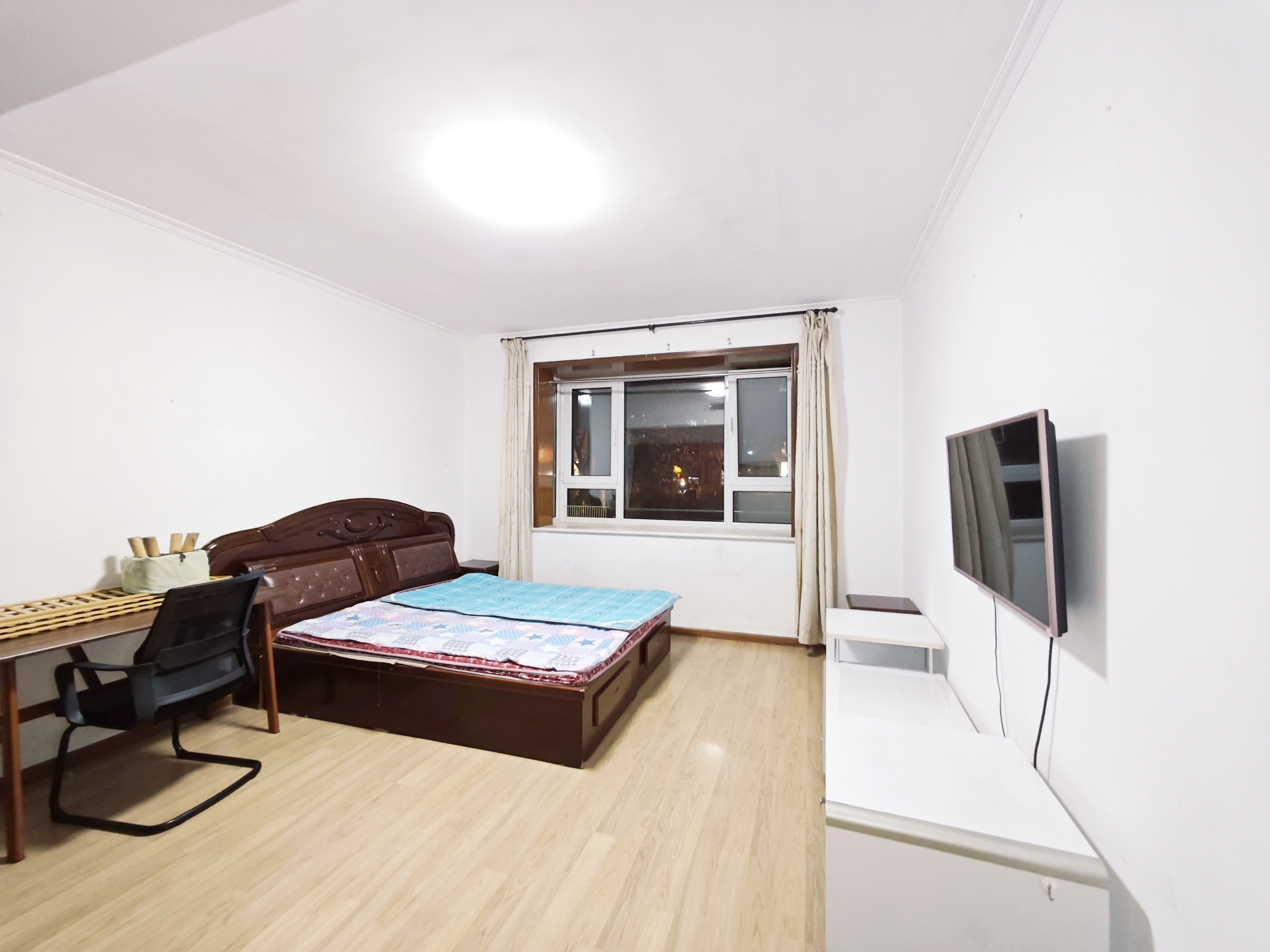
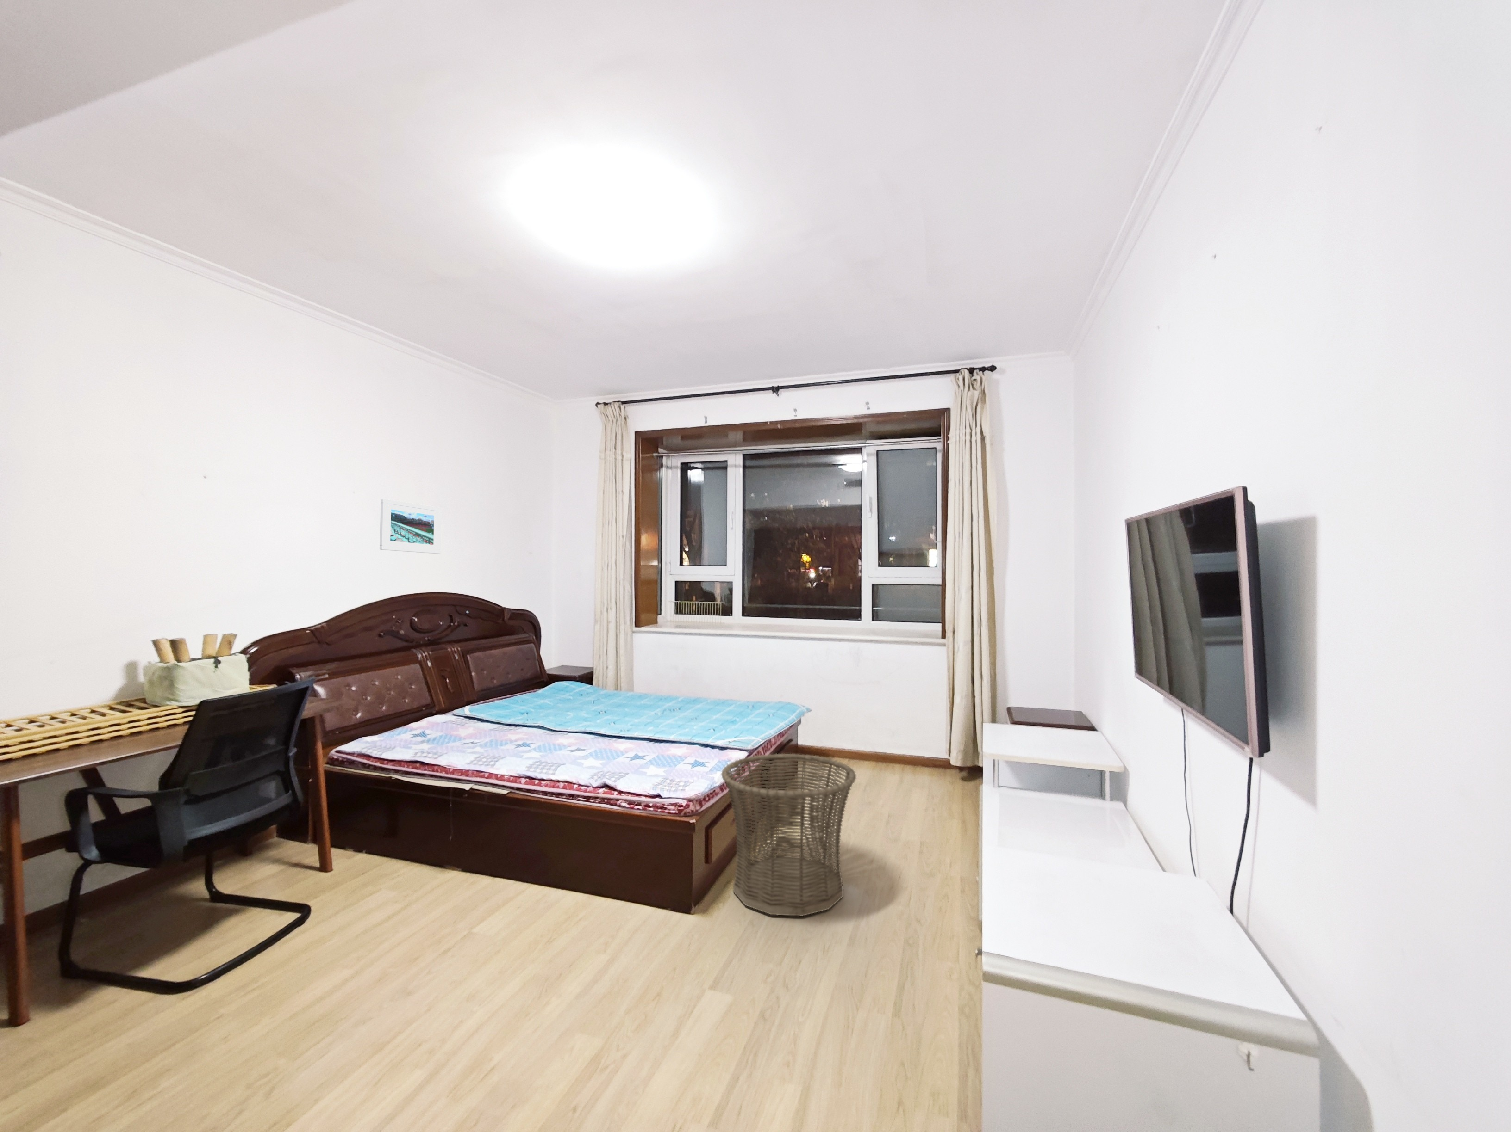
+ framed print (412, 528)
+ basket (788, 828)
